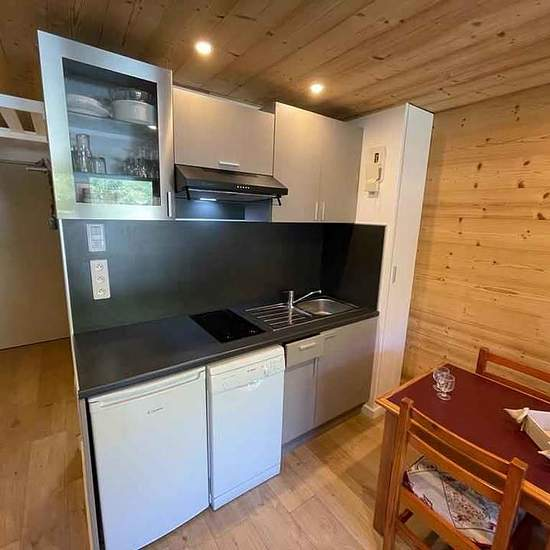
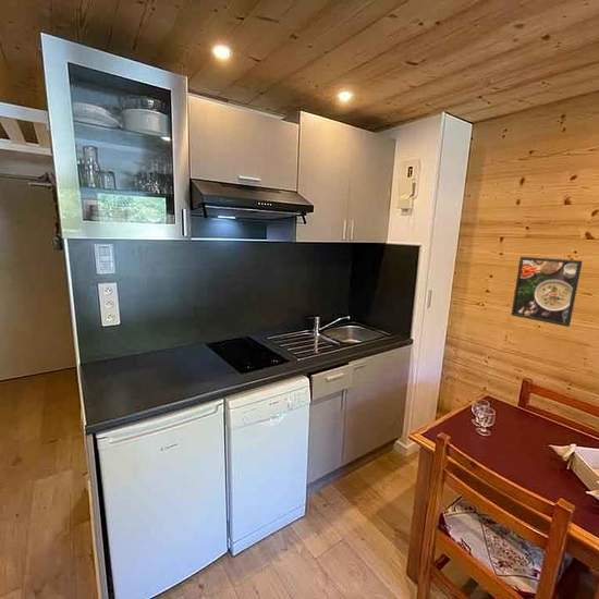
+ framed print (543, 290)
